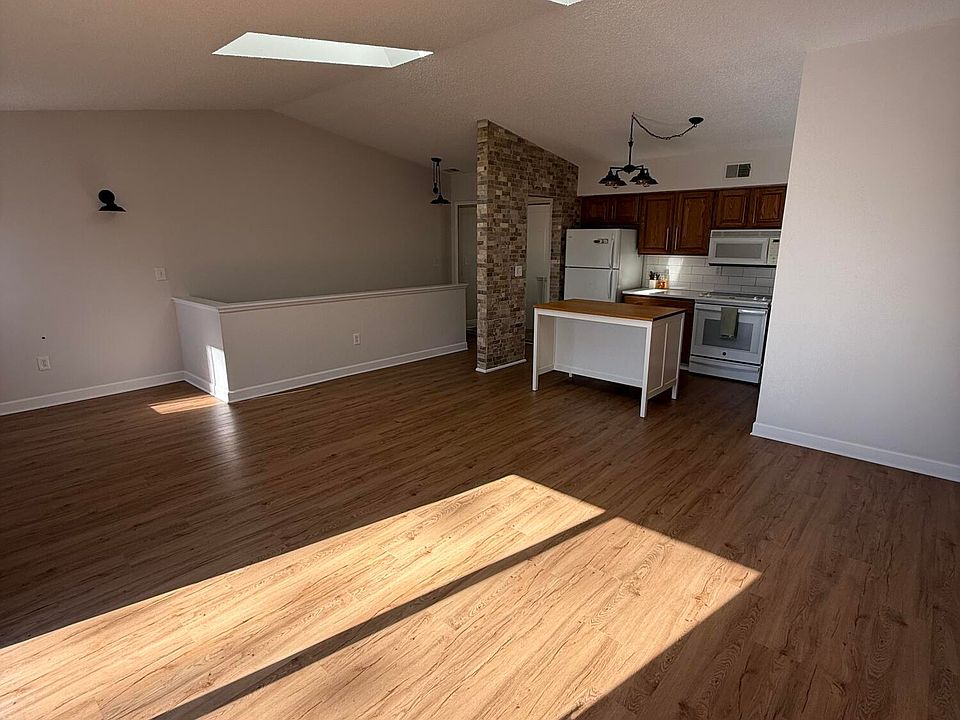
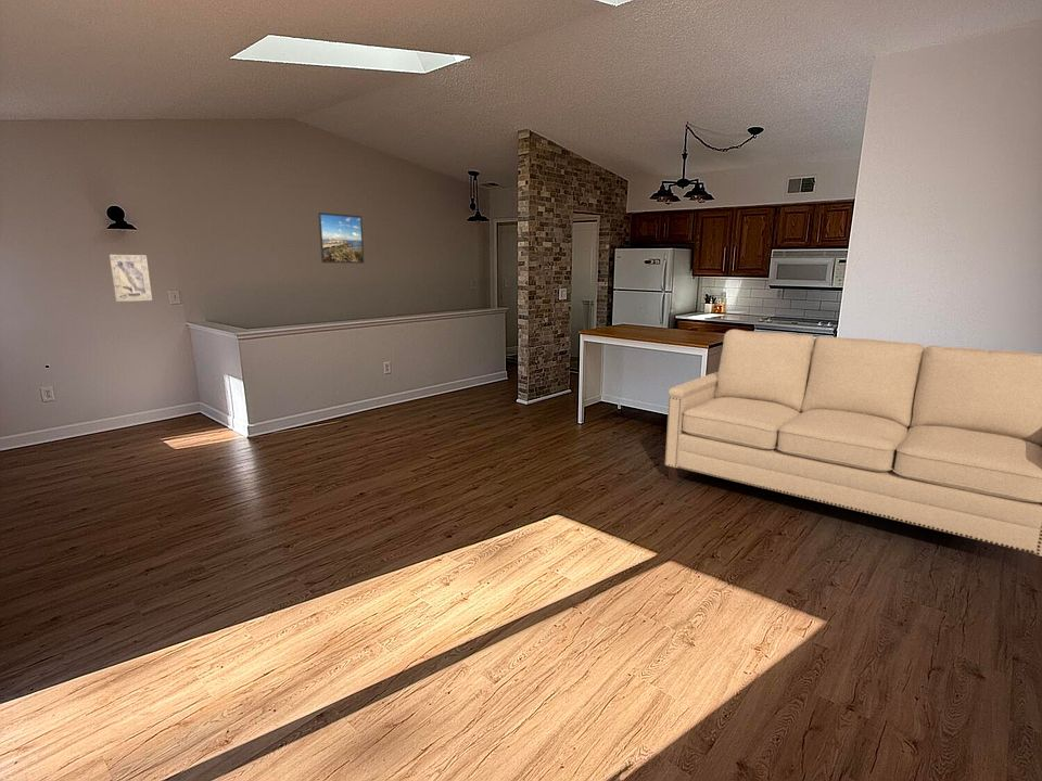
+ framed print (342, 239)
+ wall art (130, 278)
+ sofa (848, 424)
